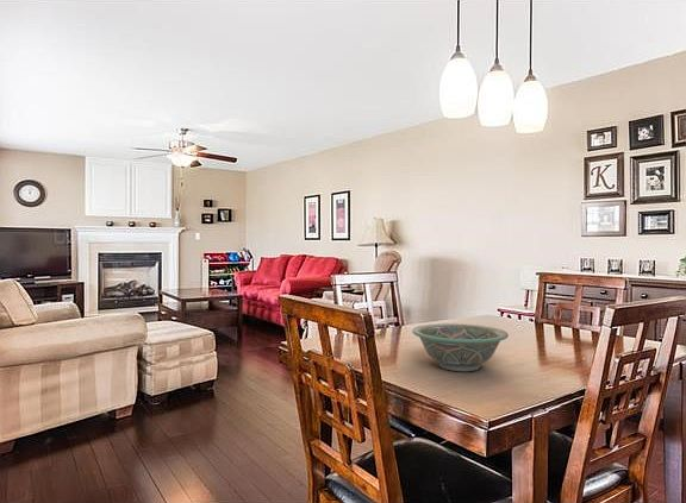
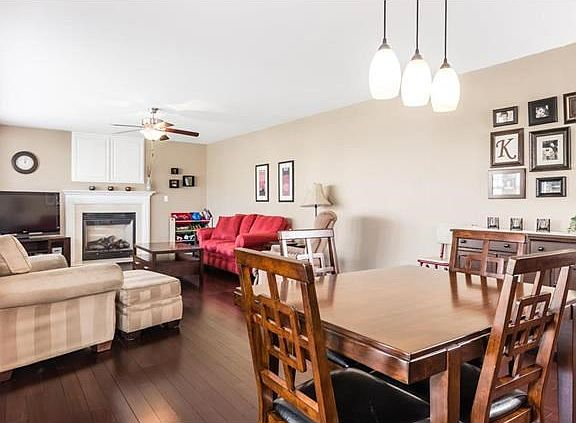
- decorative bowl (459, 348)
